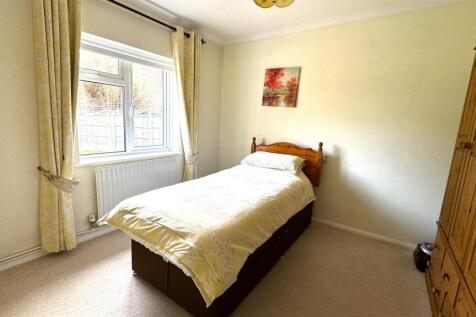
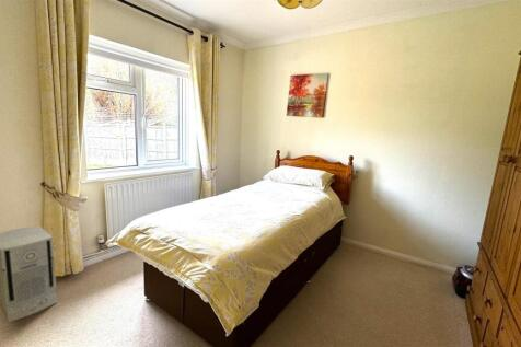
+ air purifier (25, 269)
